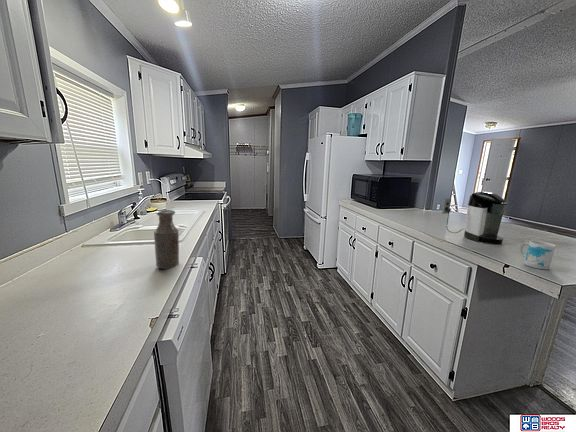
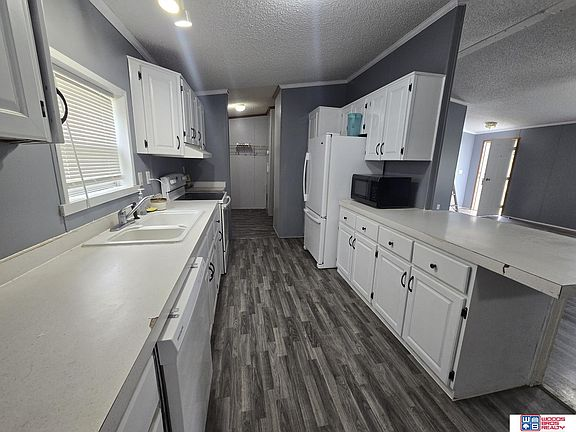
- coffee maker (478, 216)
- bottle (166, 238)
- mug (534, 253)
